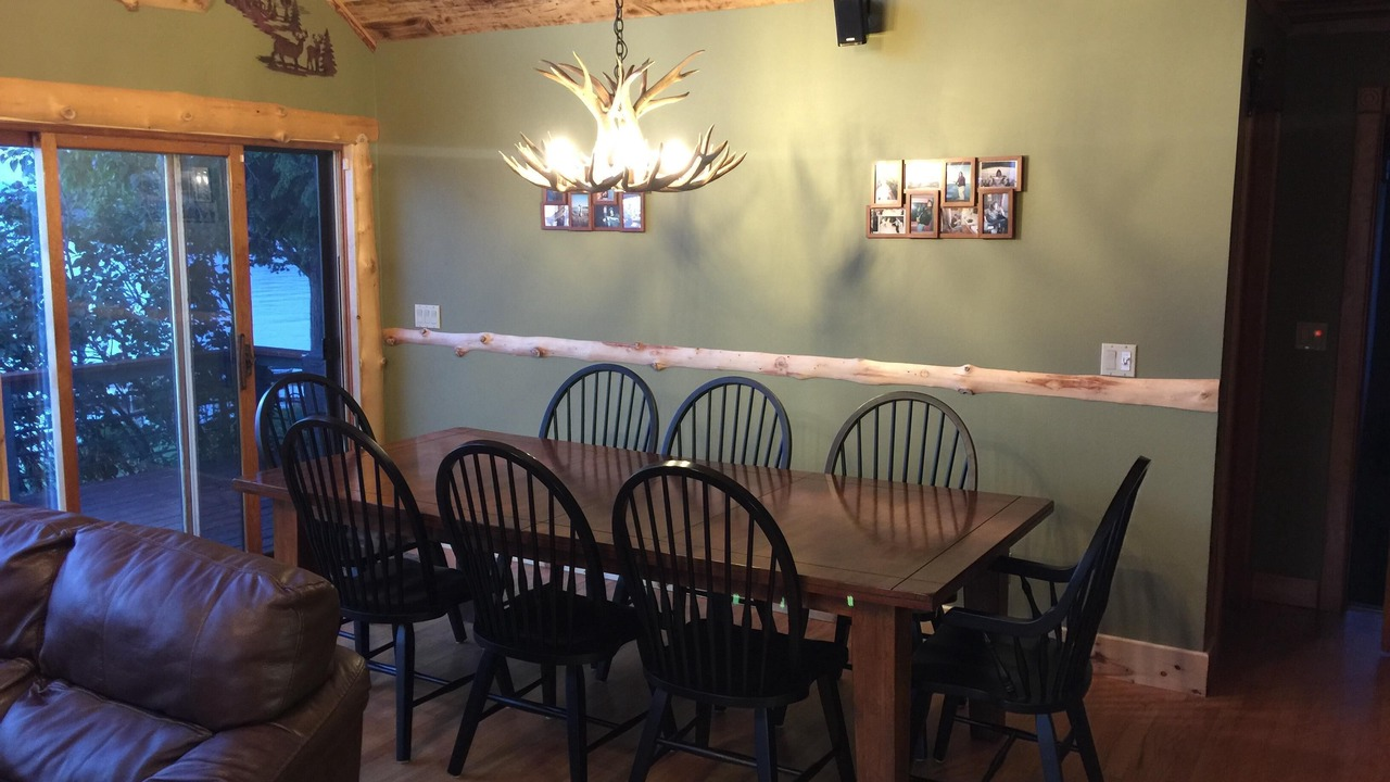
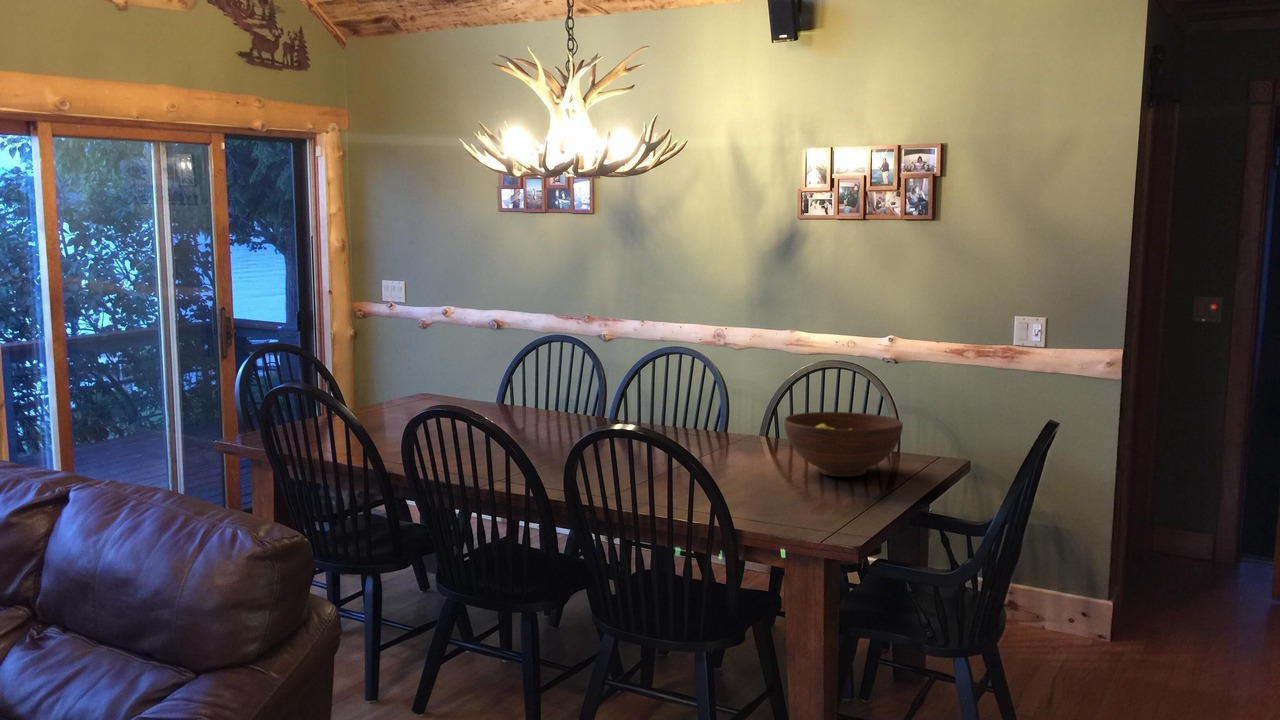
+ fruit bowl (842, 447)
